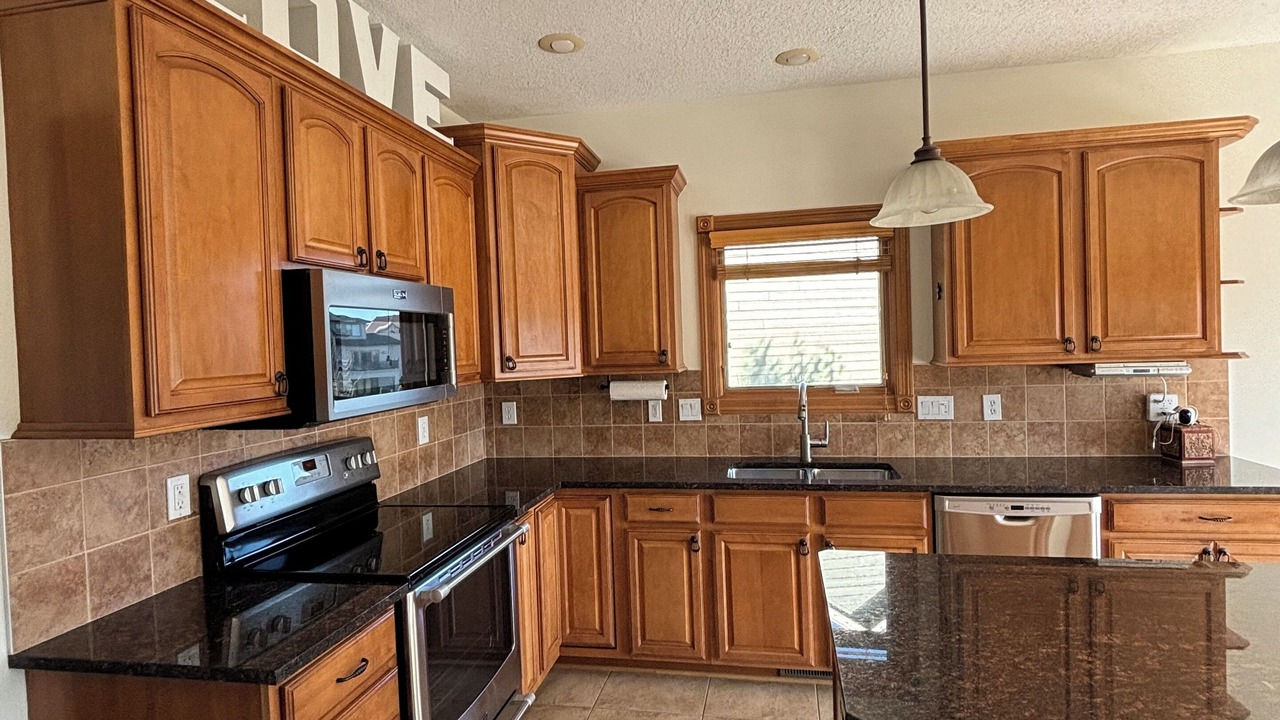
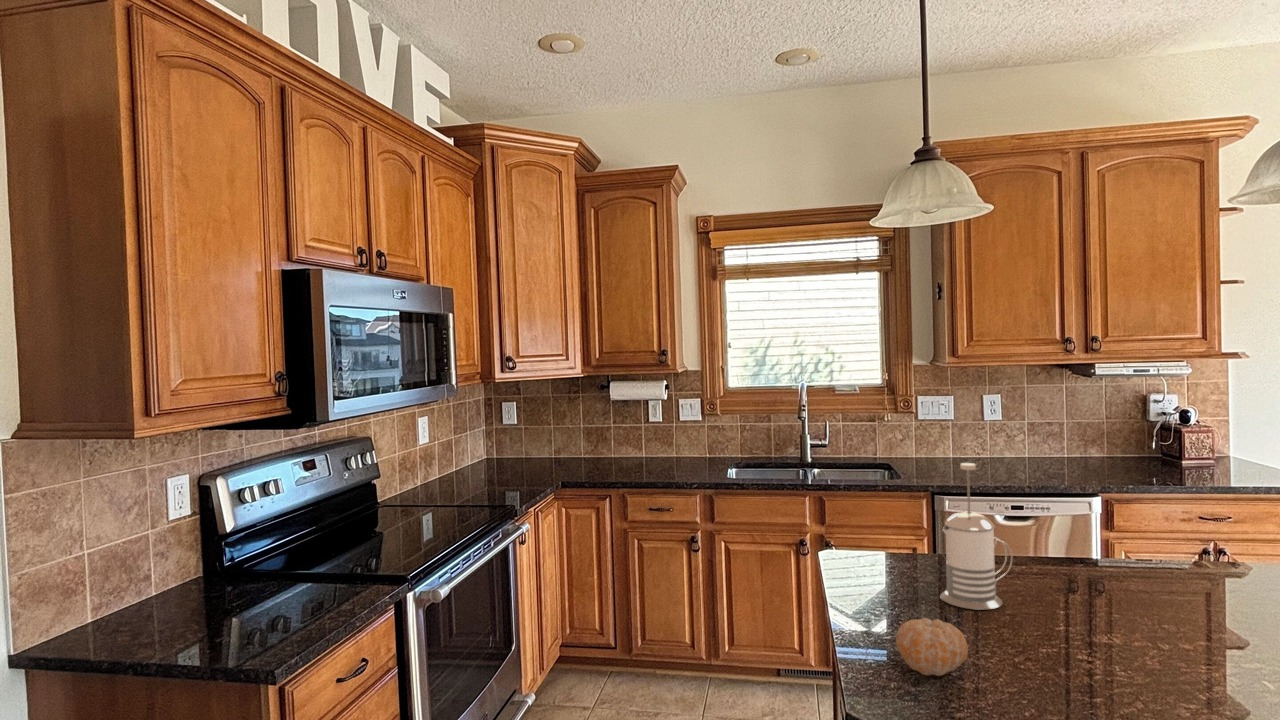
+ fruit (930, 646)
+ french press (975, 531)
